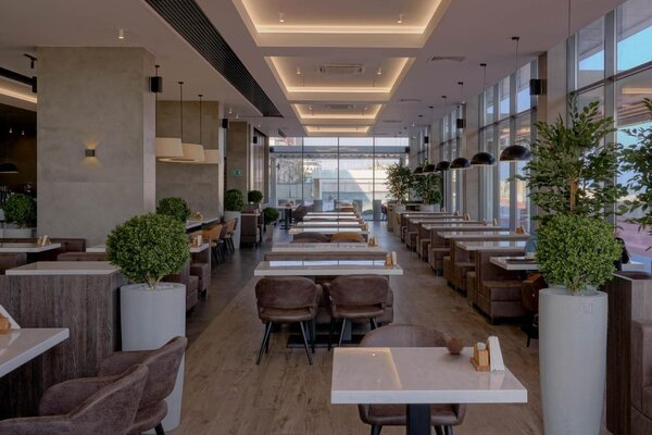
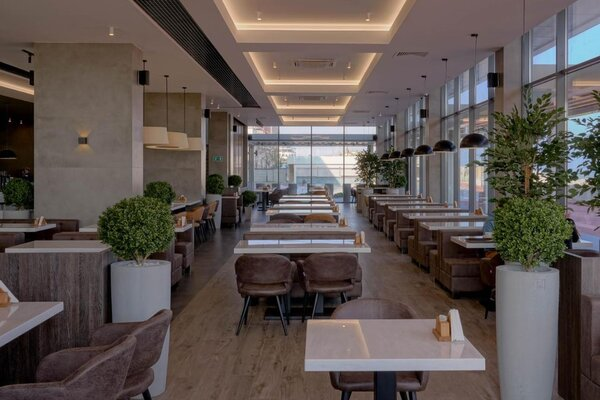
- apple (454, 345)
